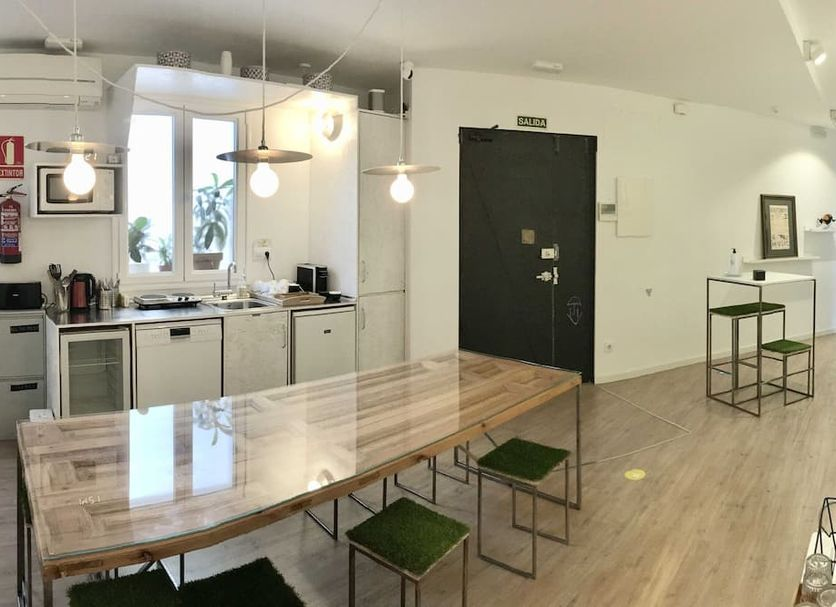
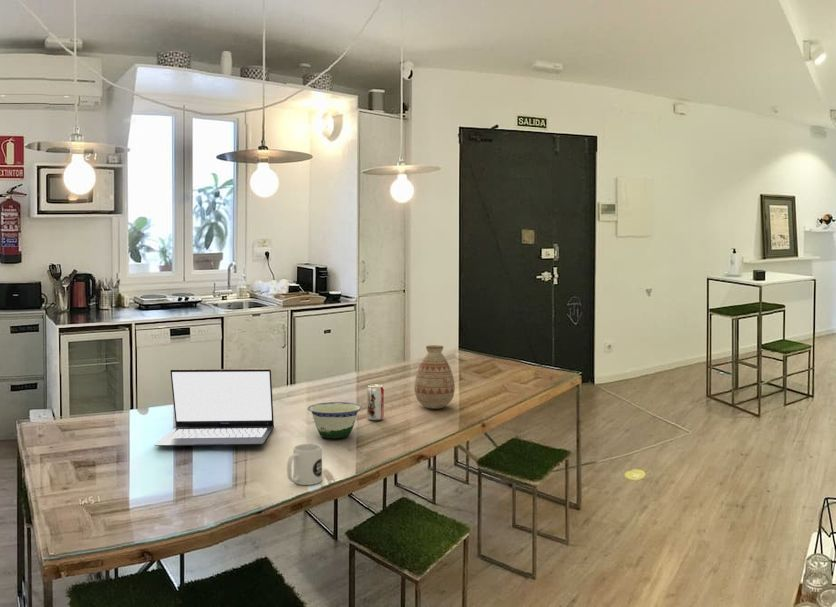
+ bowl (335, 421)
+ beverage can (375, 402)
+ vase (434, 376)
+ laptop (217, 404)
+ mug (303, 465)
